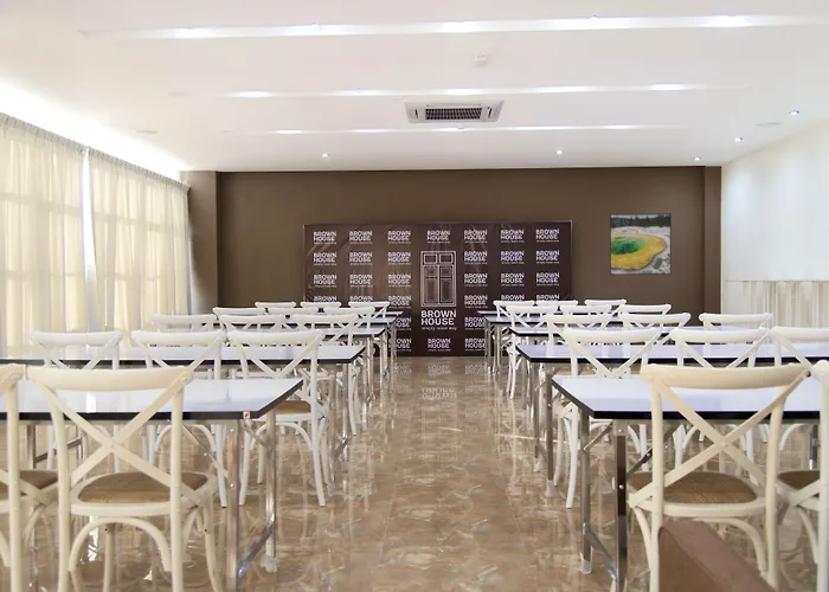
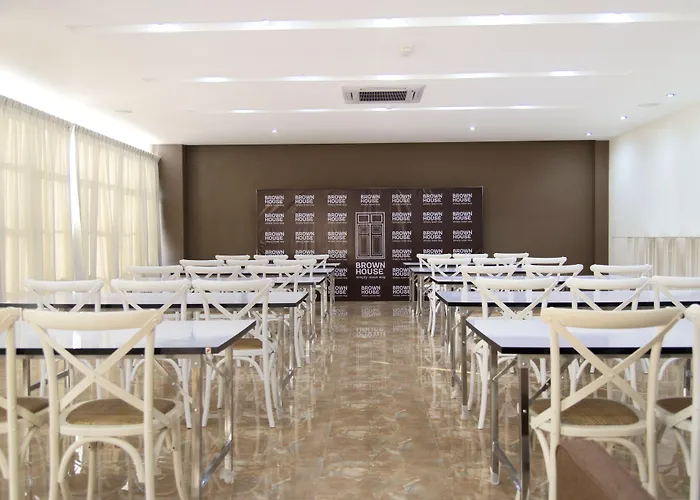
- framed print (640, 244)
